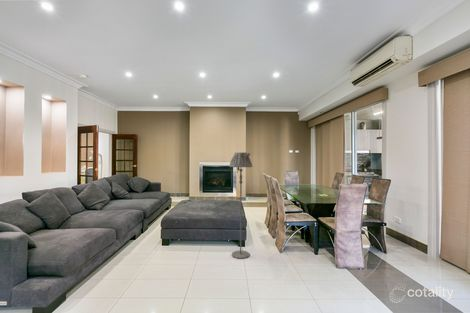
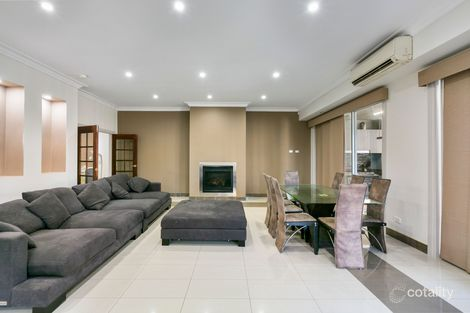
- floor lamp (240, 203)
